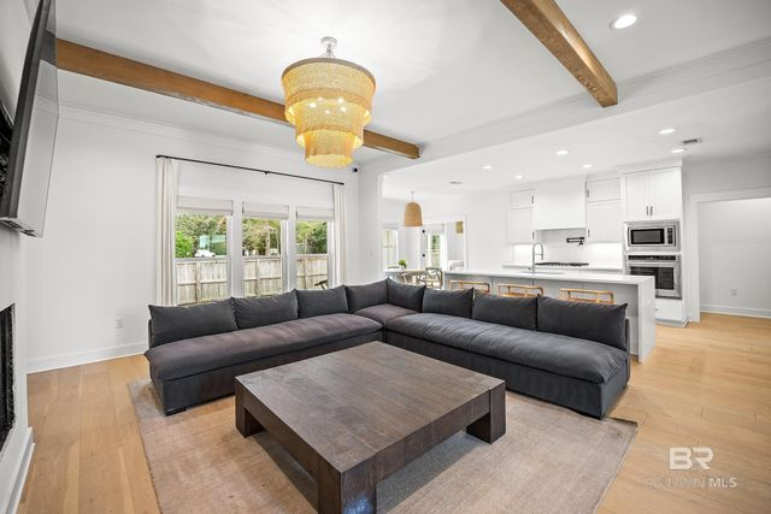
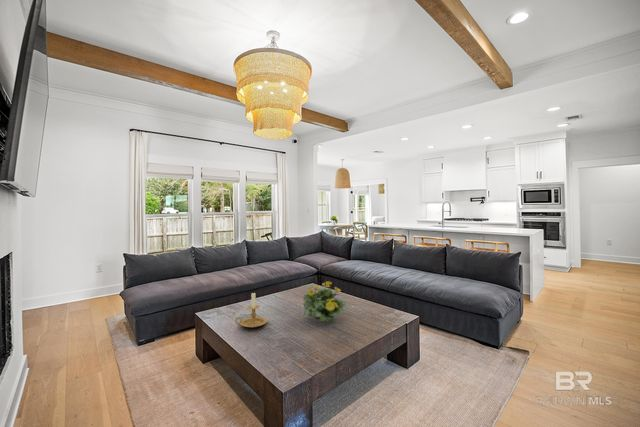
+ candle holder (253, 308)
+ flowering plant (322, 301)
